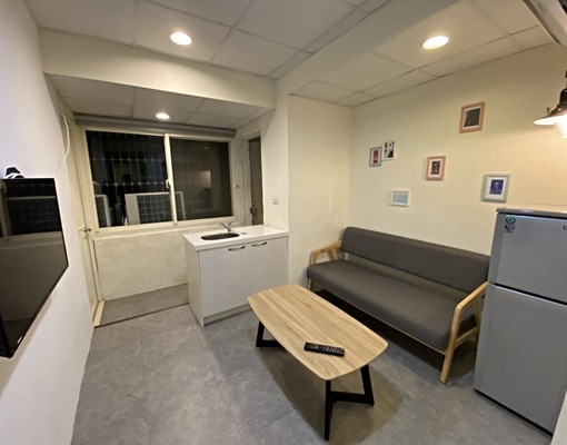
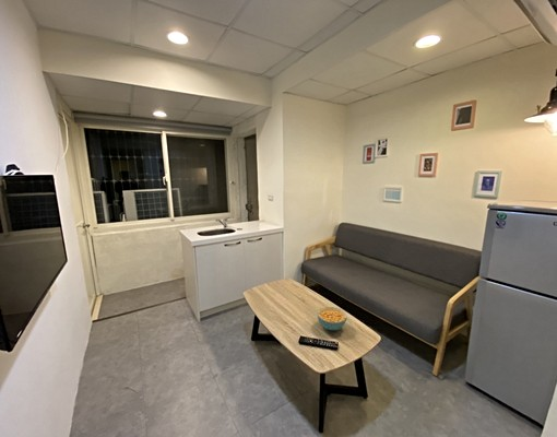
+ cereal bowl (331, 320)
